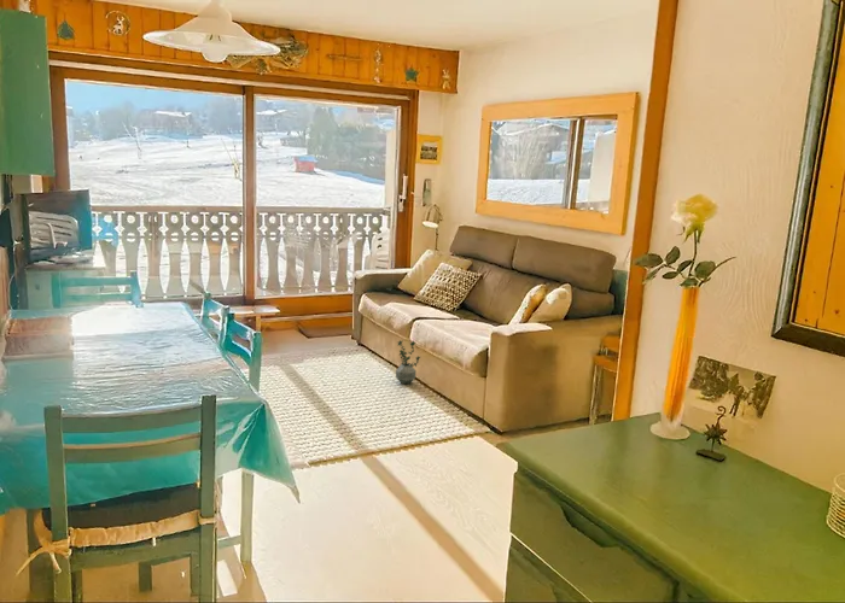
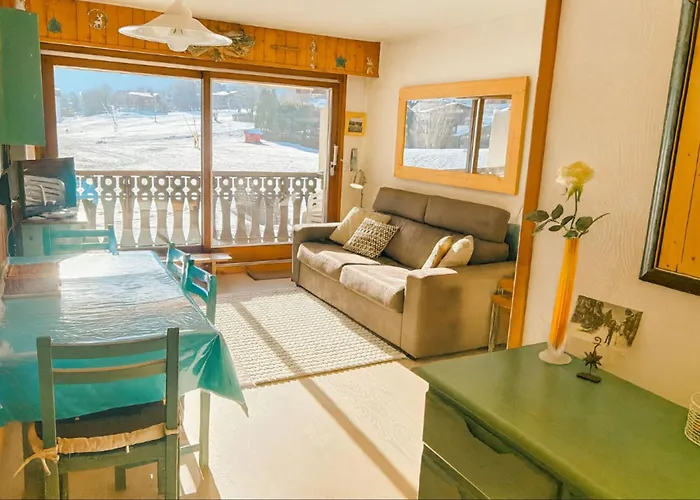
- potted plant (408, 363)
